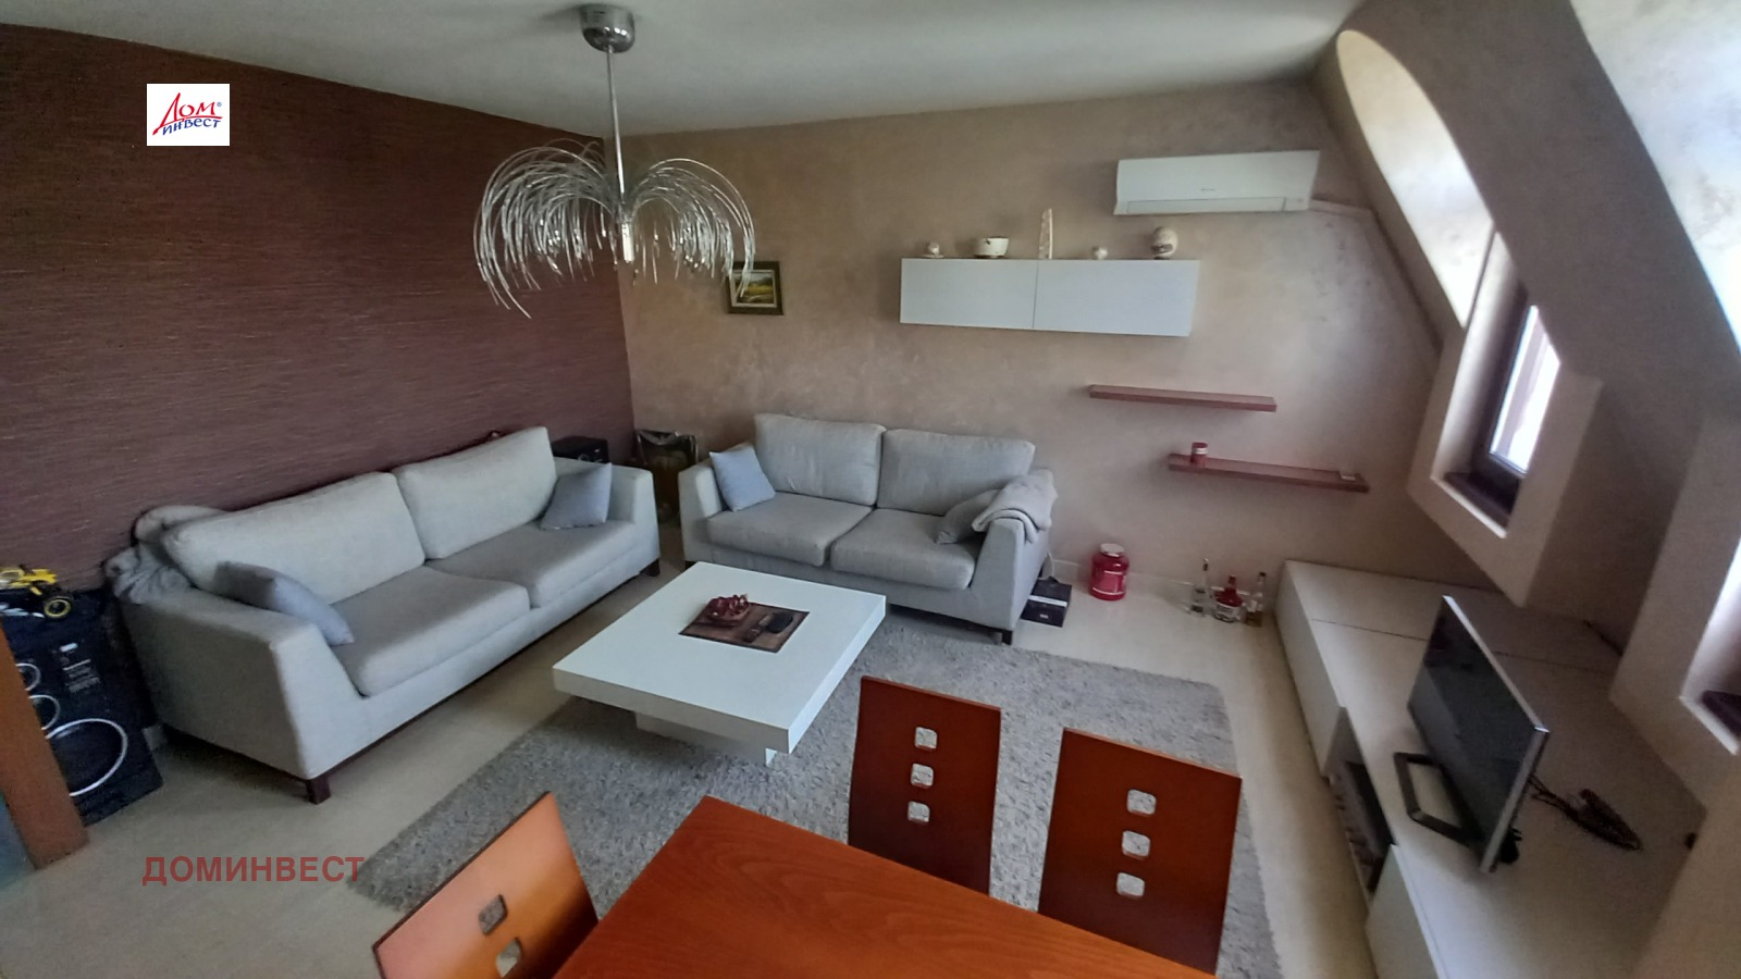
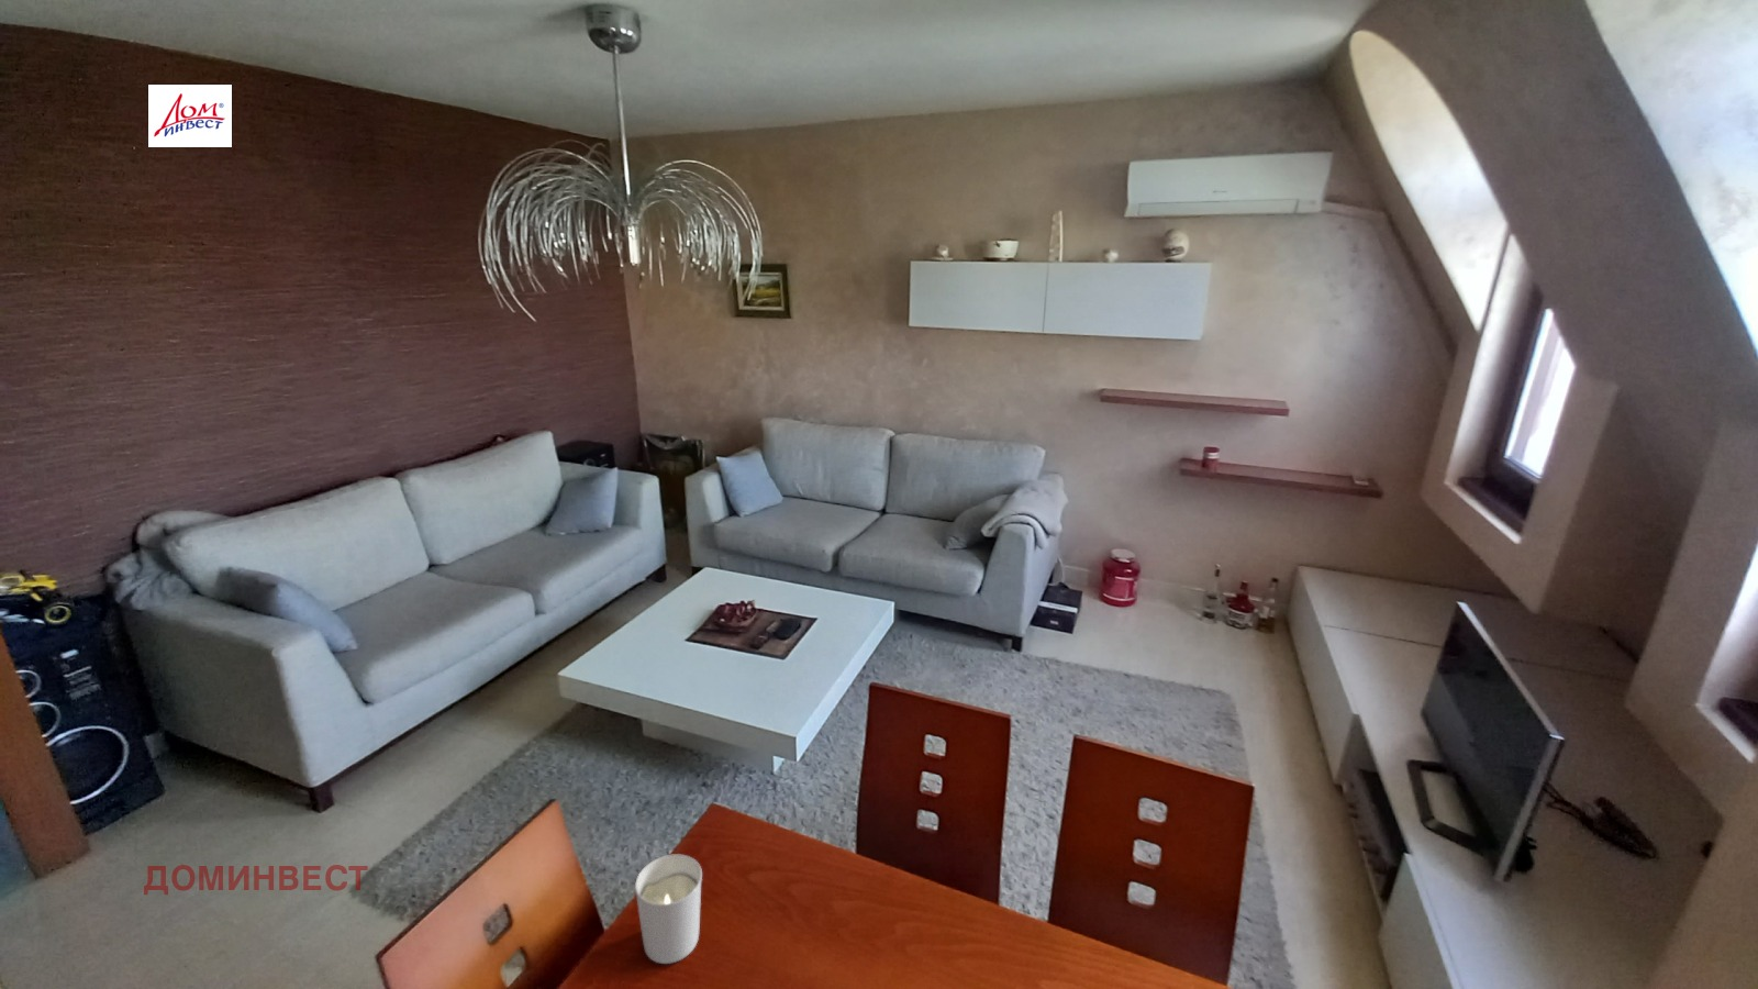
+ candle holder (670, 909)
